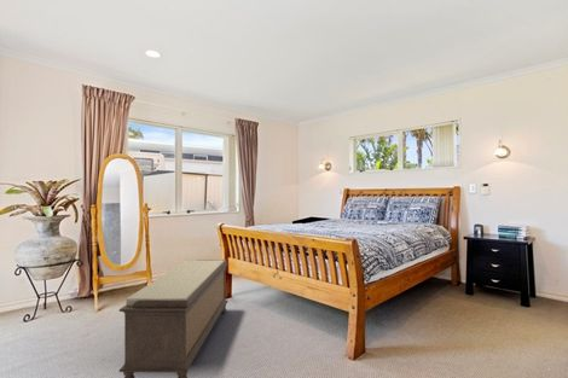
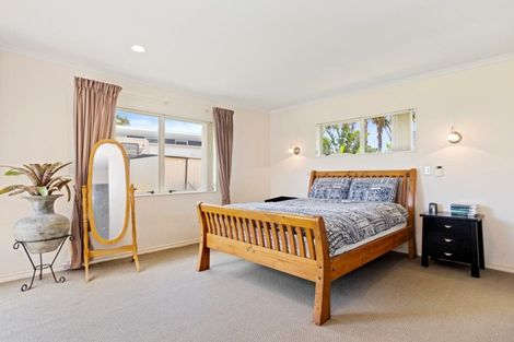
- bench (186, 307)
